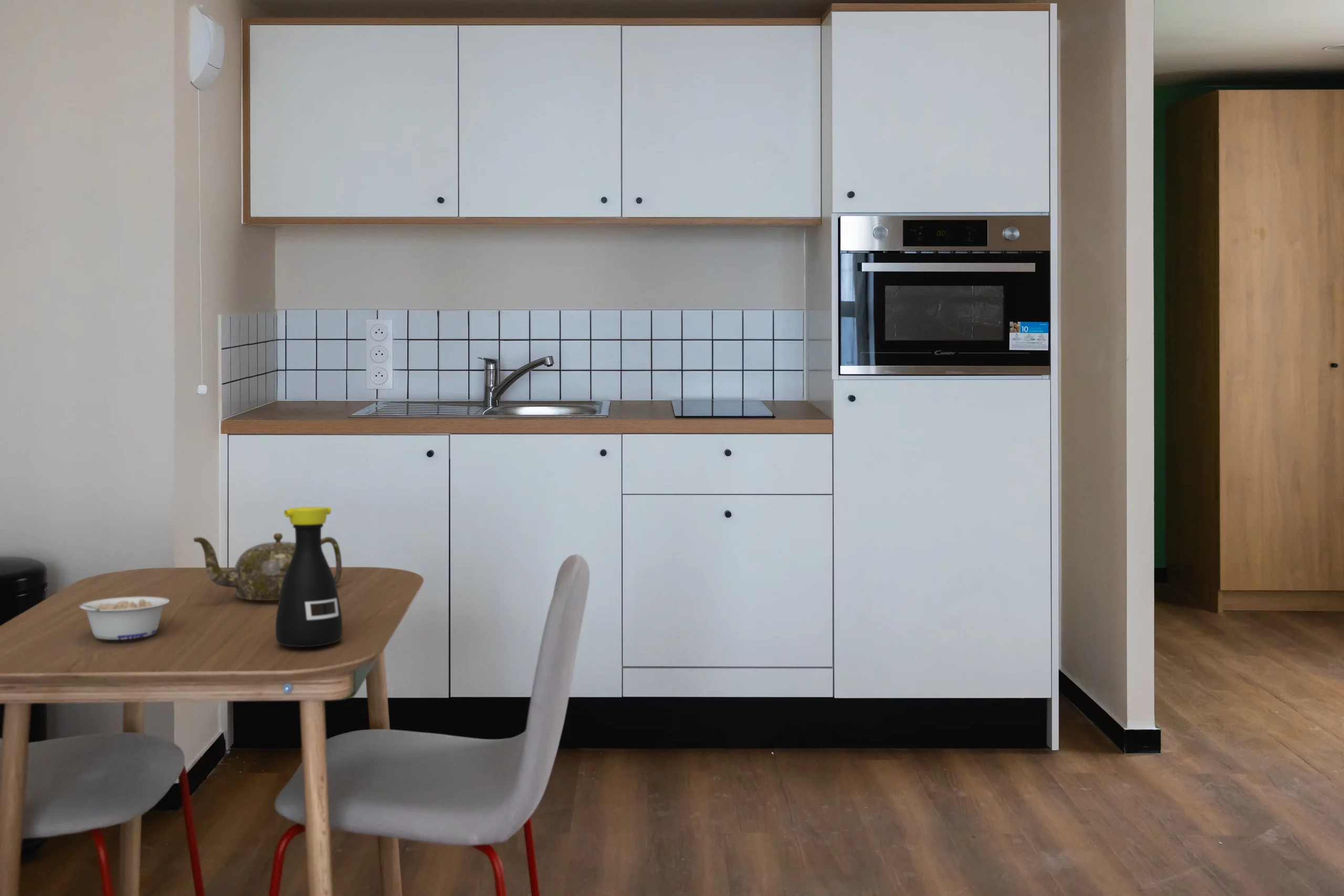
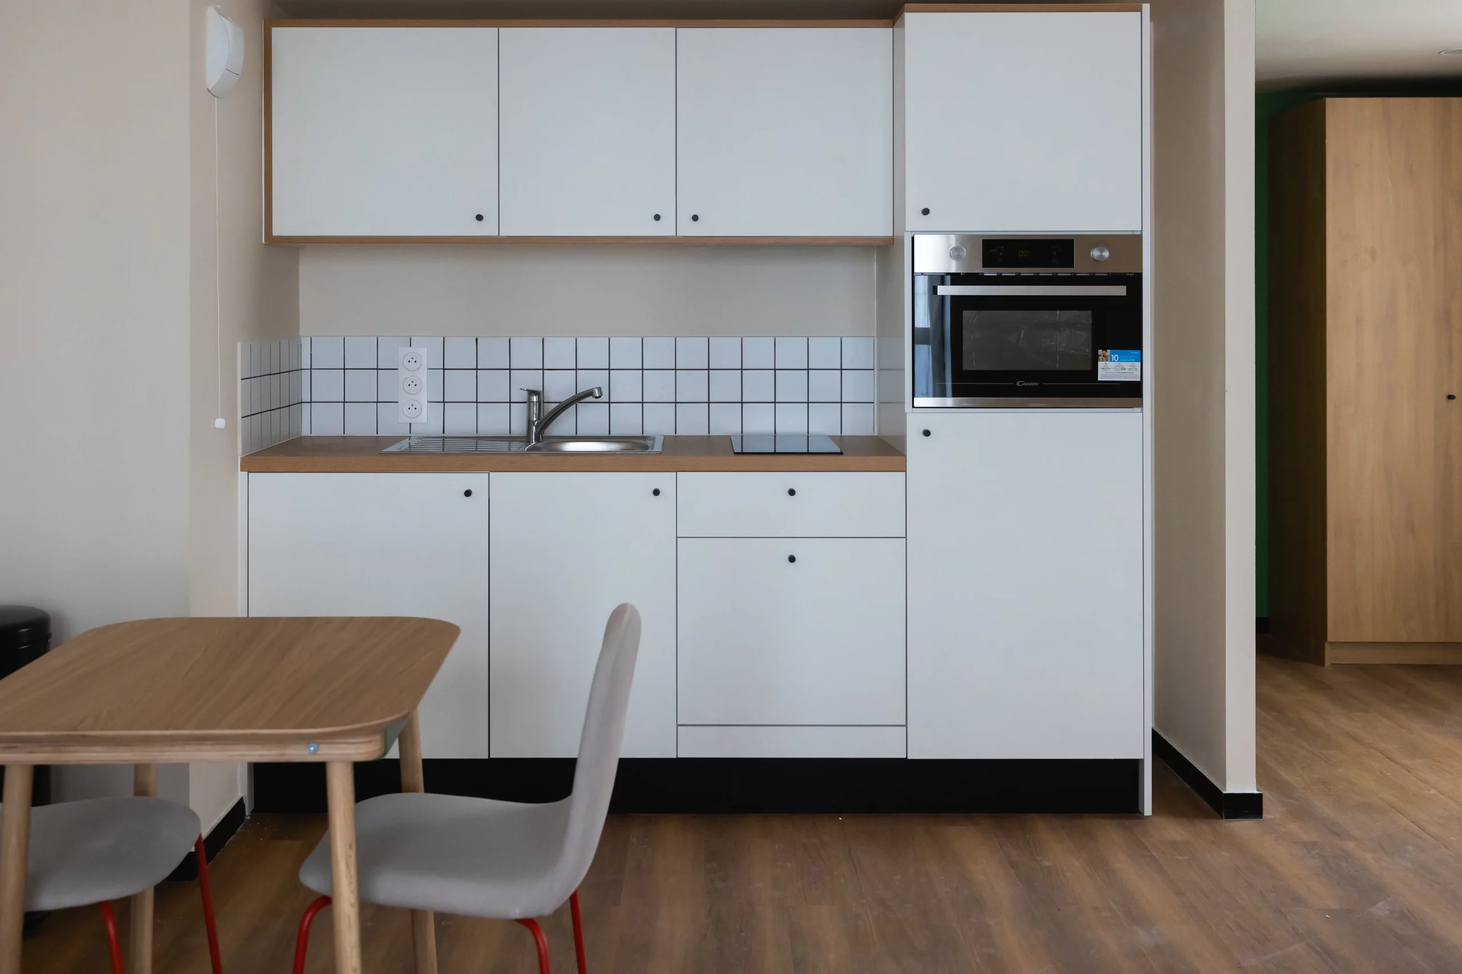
- bottle (309, 575)
- legume (125, 616)
- teapot (270, 564)
